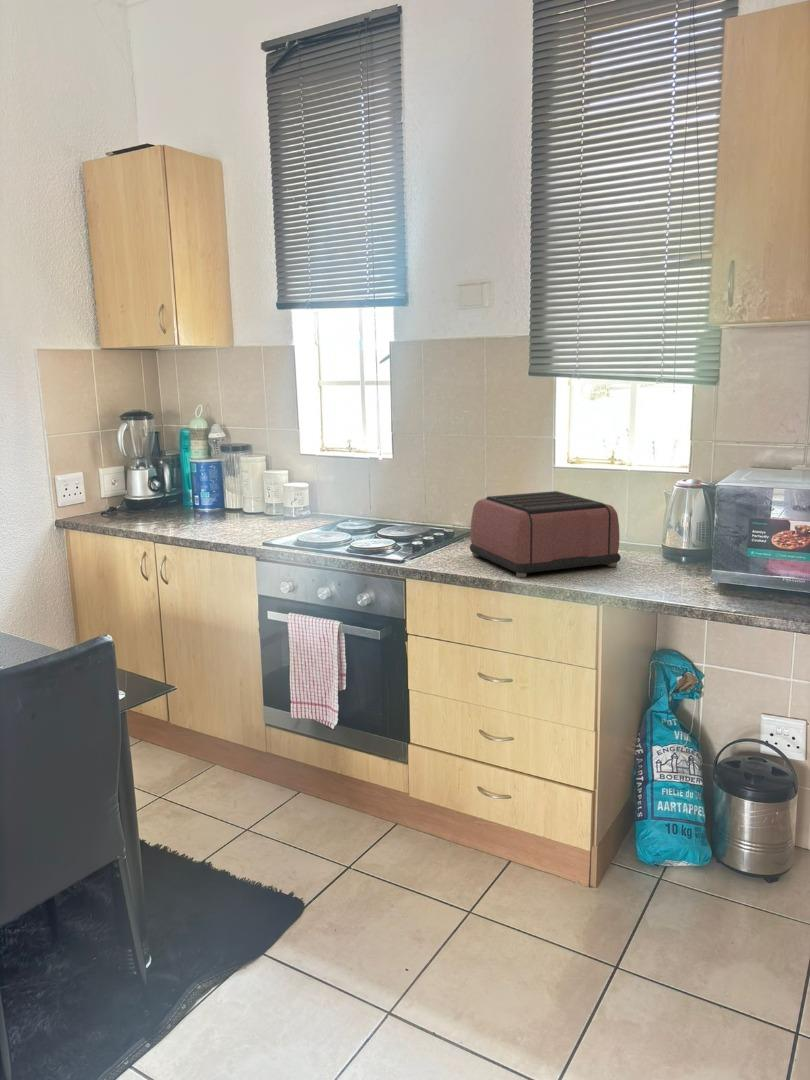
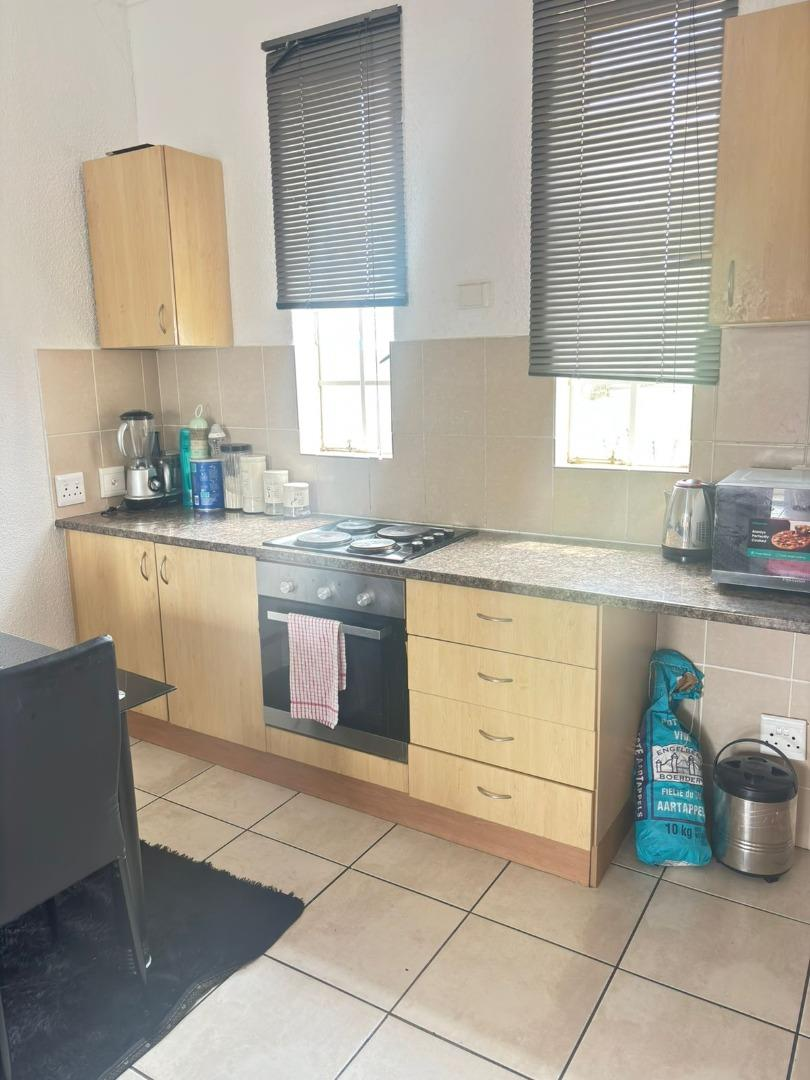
- toaster (548, 529)
